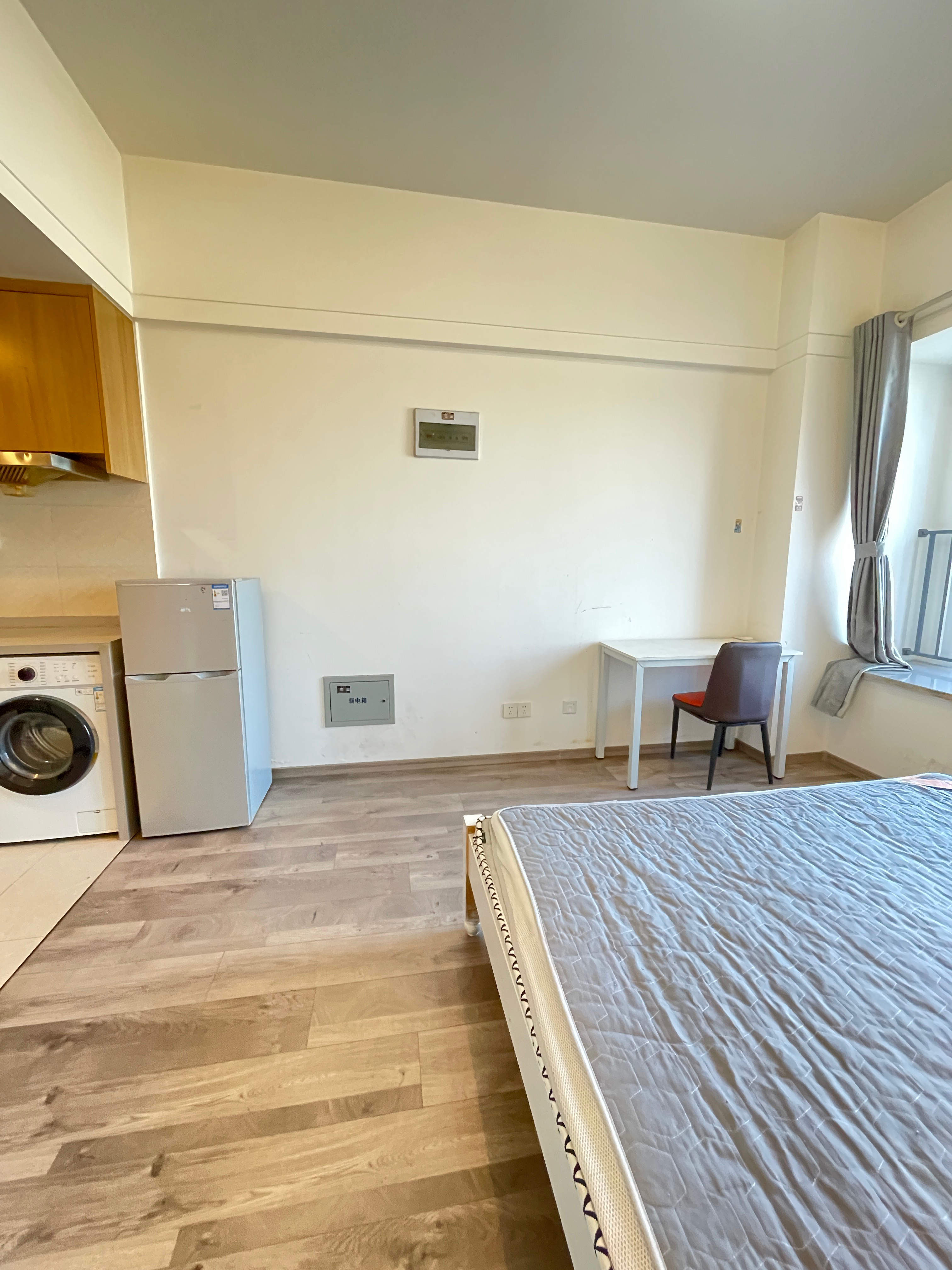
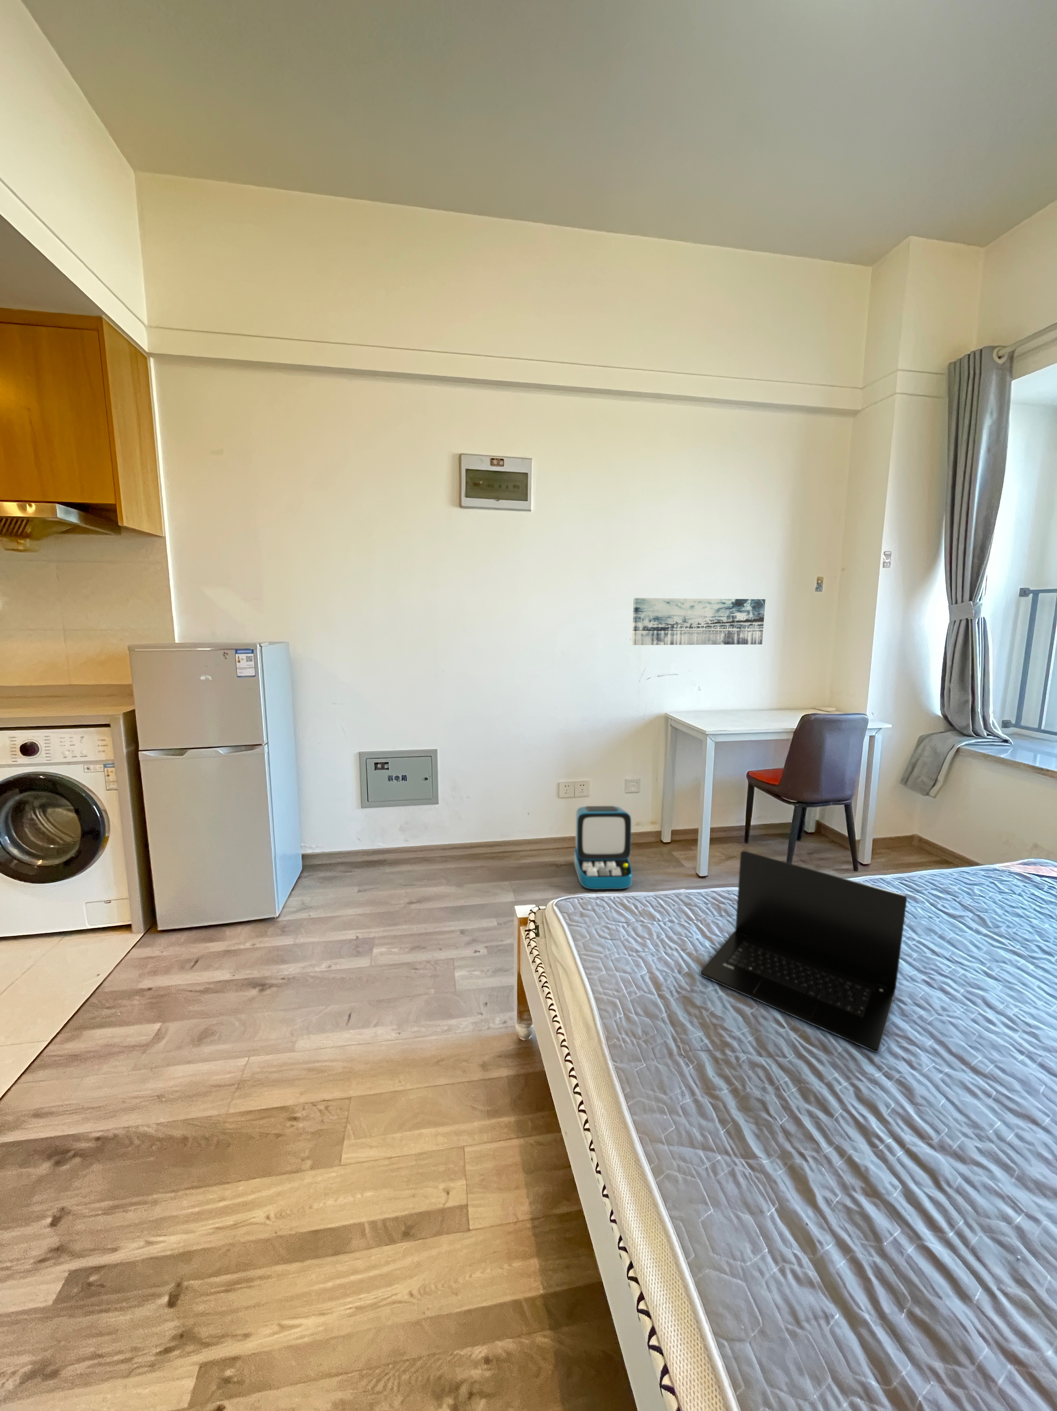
+ laptop (799, 938)
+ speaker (603, 843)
+ wall art (699, 621)
